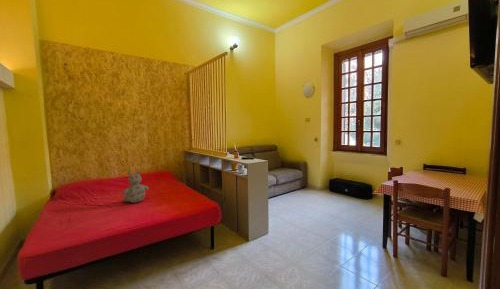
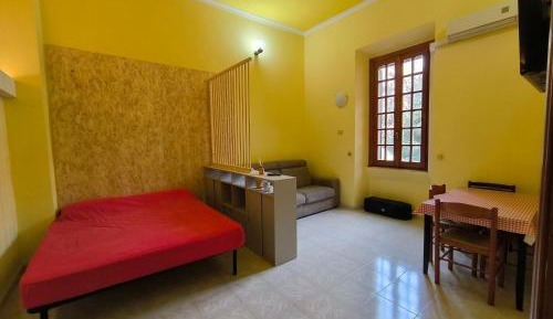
- stuffed bear (133, 186)
